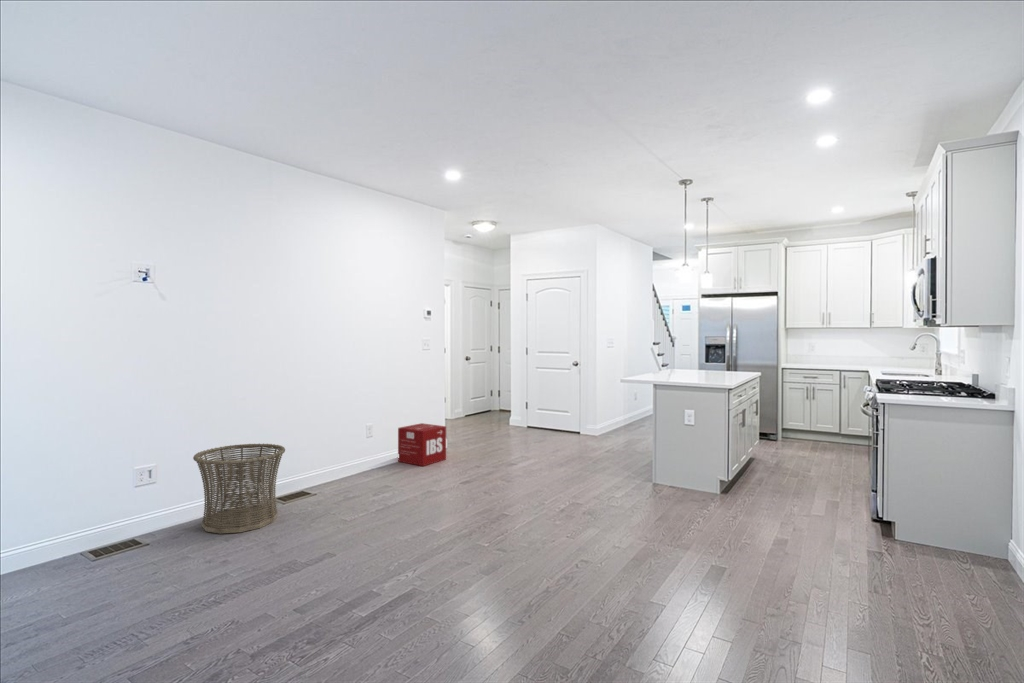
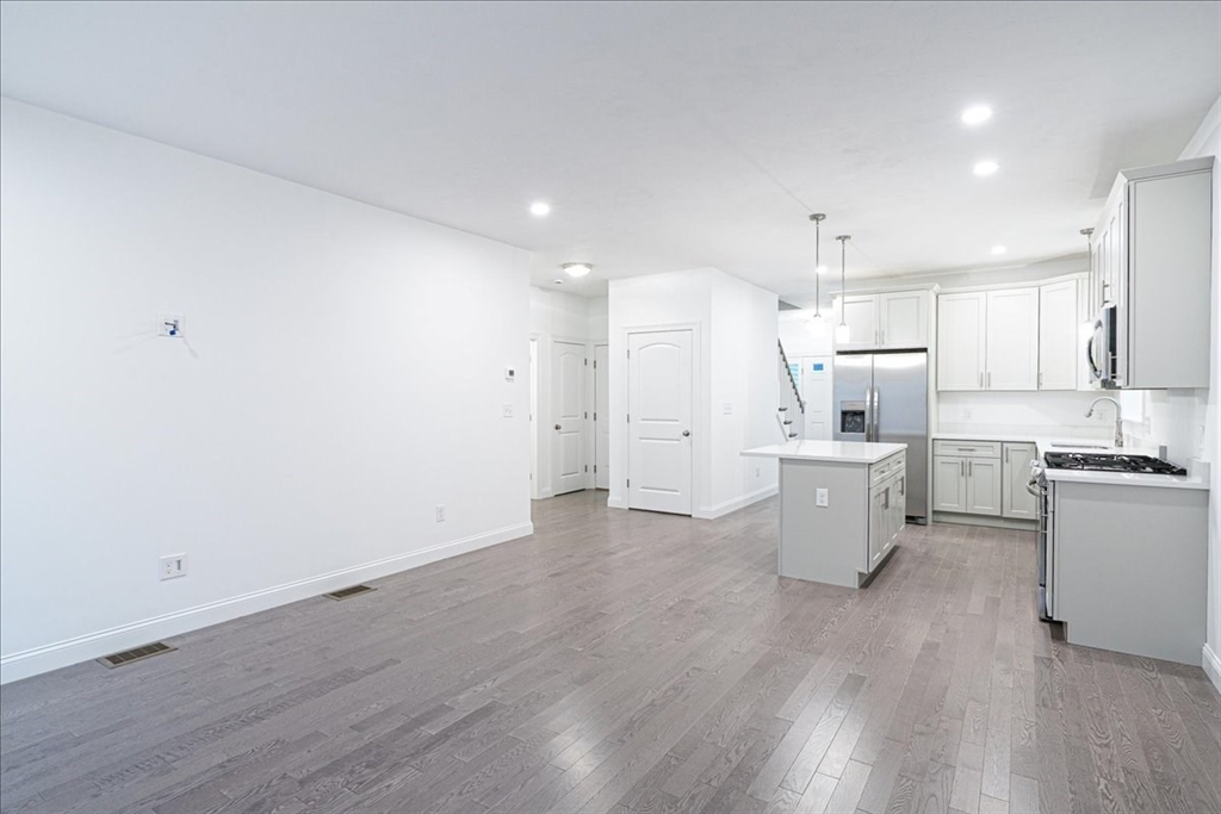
- basket (240, 486)
- product box (422, 443)
